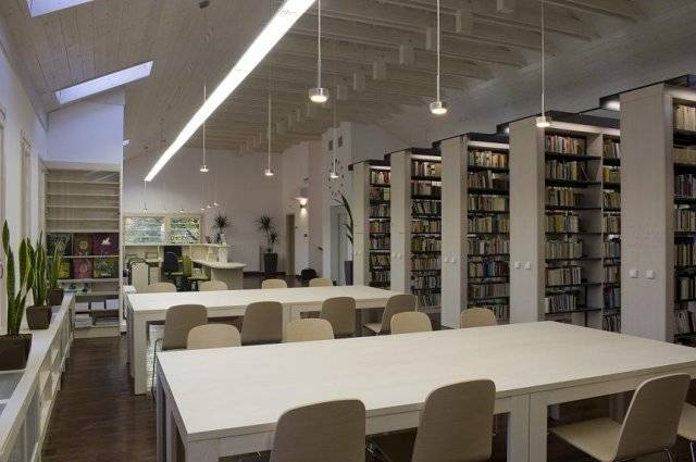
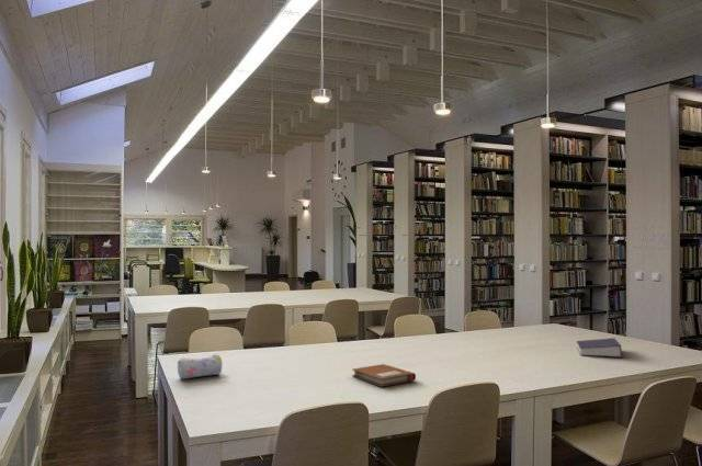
+ pencil case (200, 366)
+ notebook (384, 374)
+ book (598, 345)
